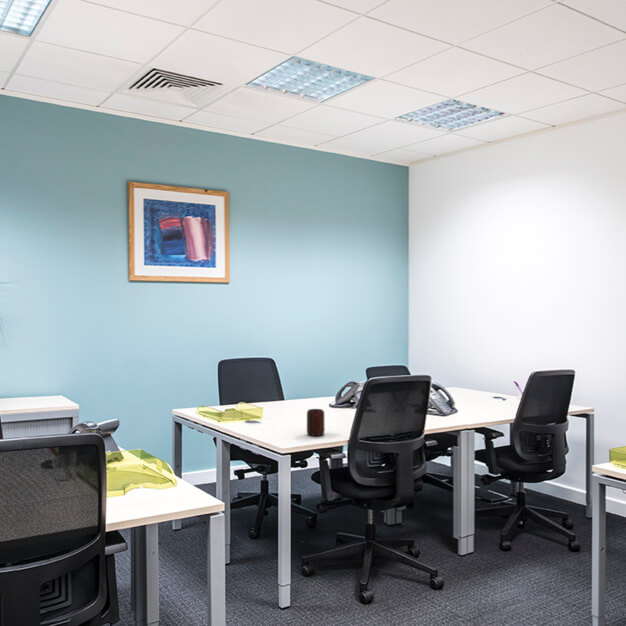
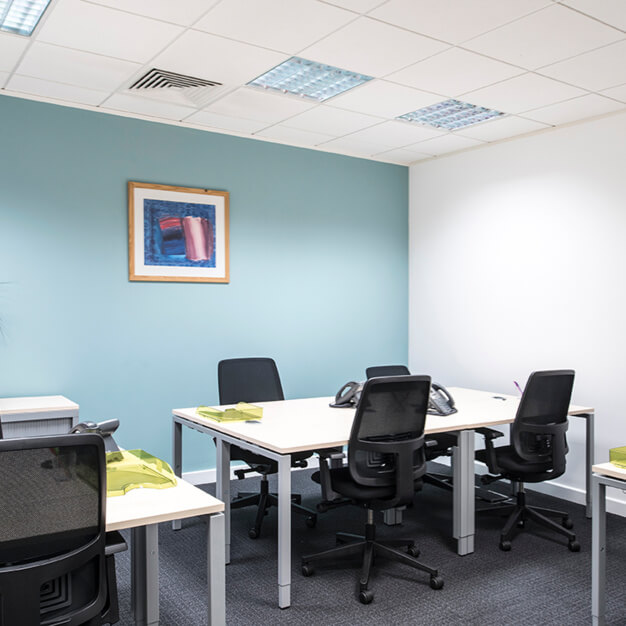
- mug (315, 422)
